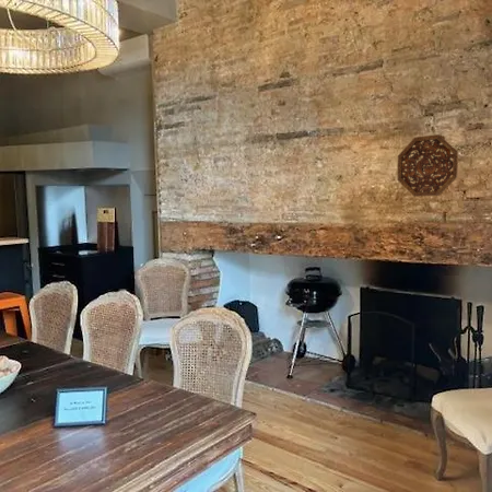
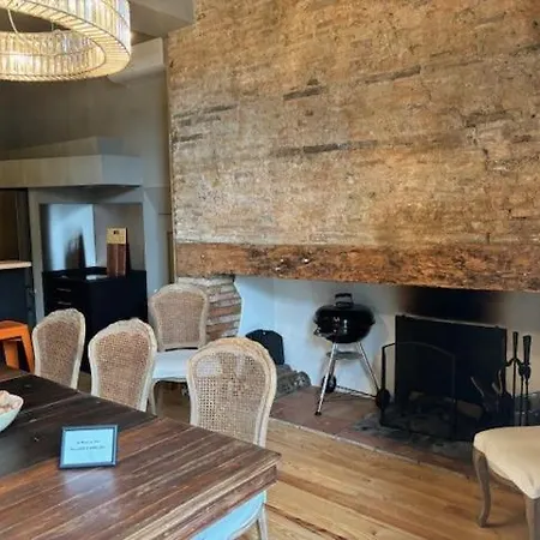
- decorative platter (426, 166)
